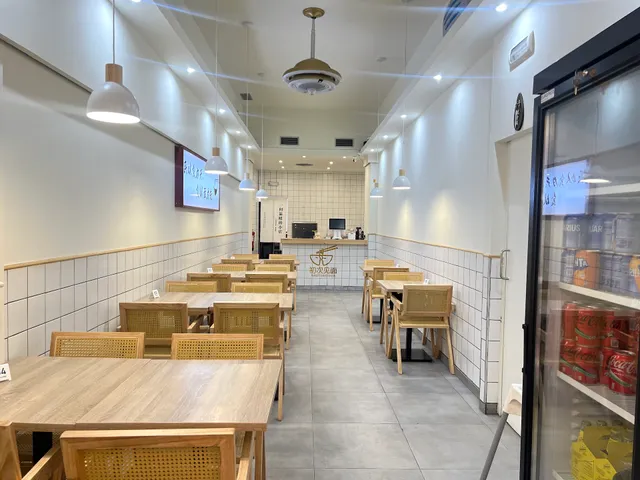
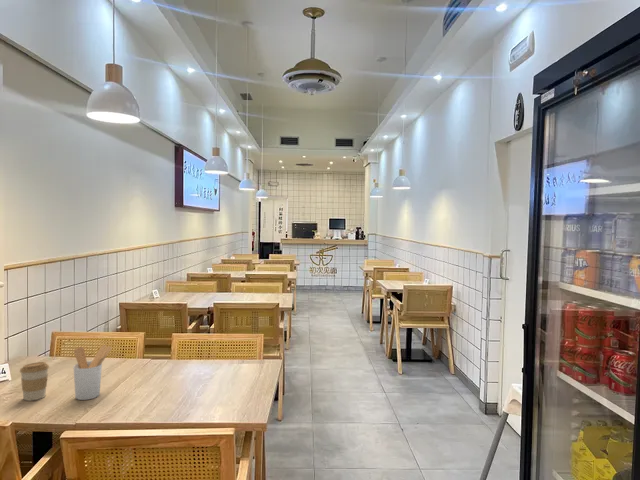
+ coffee cup (34, 380)
+ utensil holder (93, 370)
